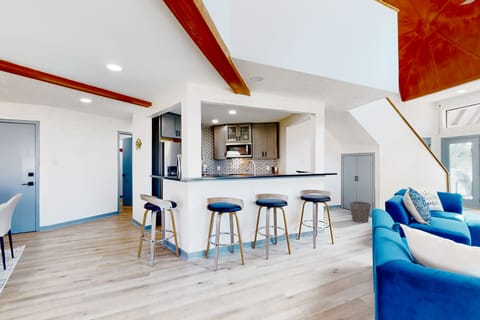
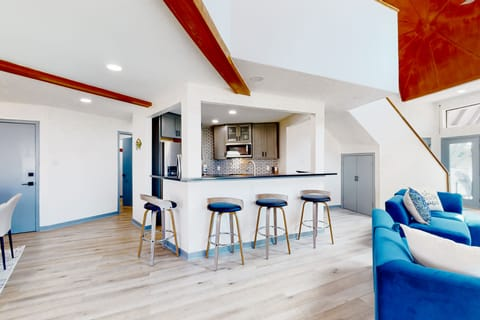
- waste bin (360, 212)
